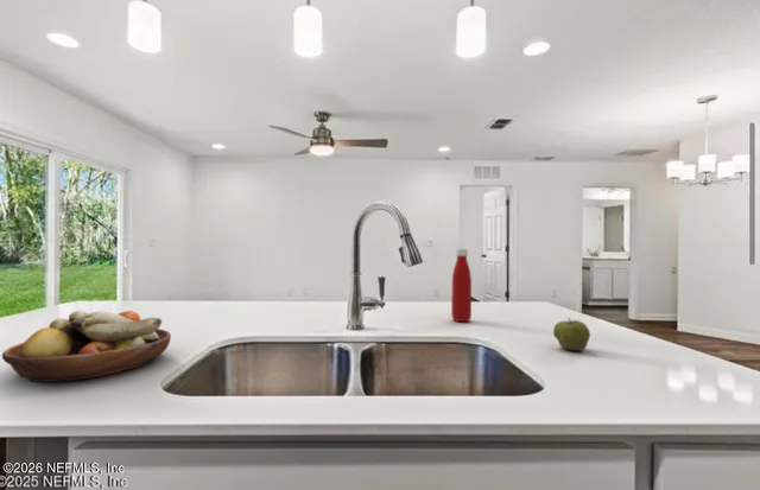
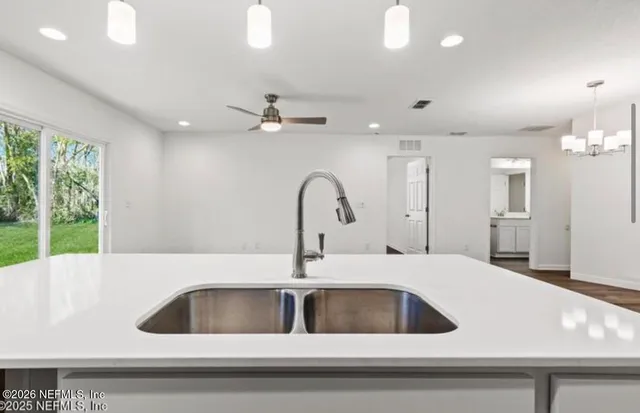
- apple (571, 333)
- fruit bowl (96, 335)
- bottle (461, 284)
